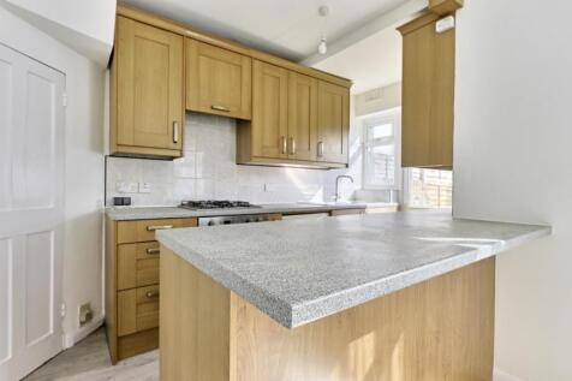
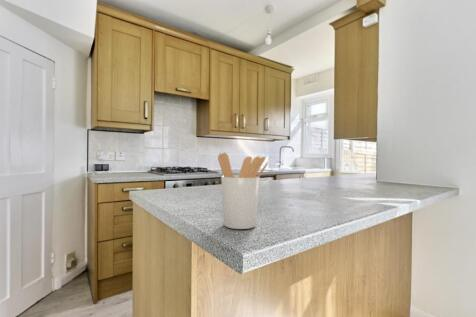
+ utensil holder (244, 187)
